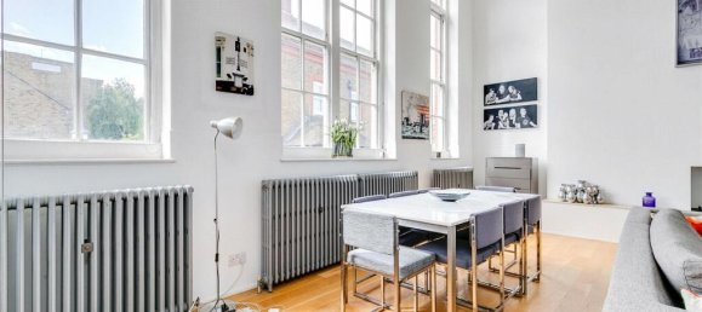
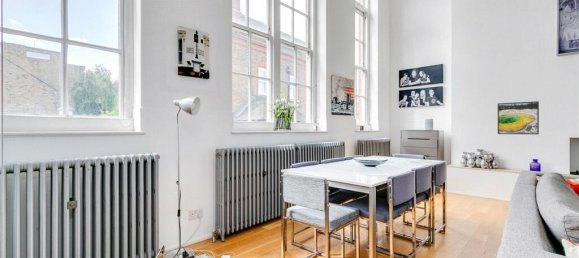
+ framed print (517, 118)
